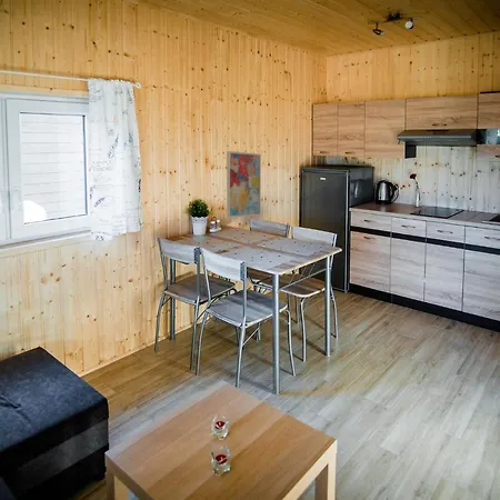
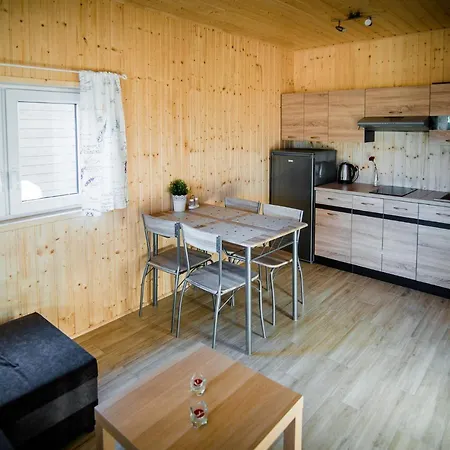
- wall art (244, 184)
